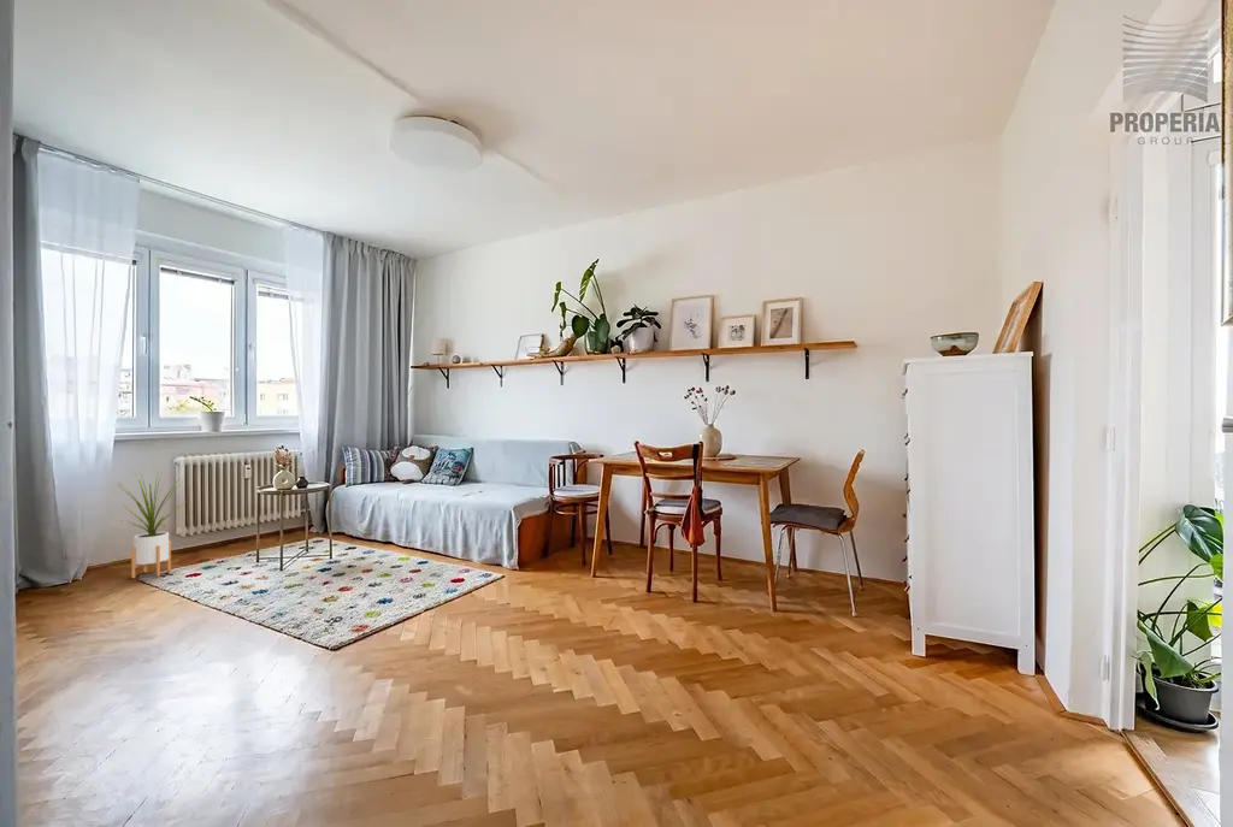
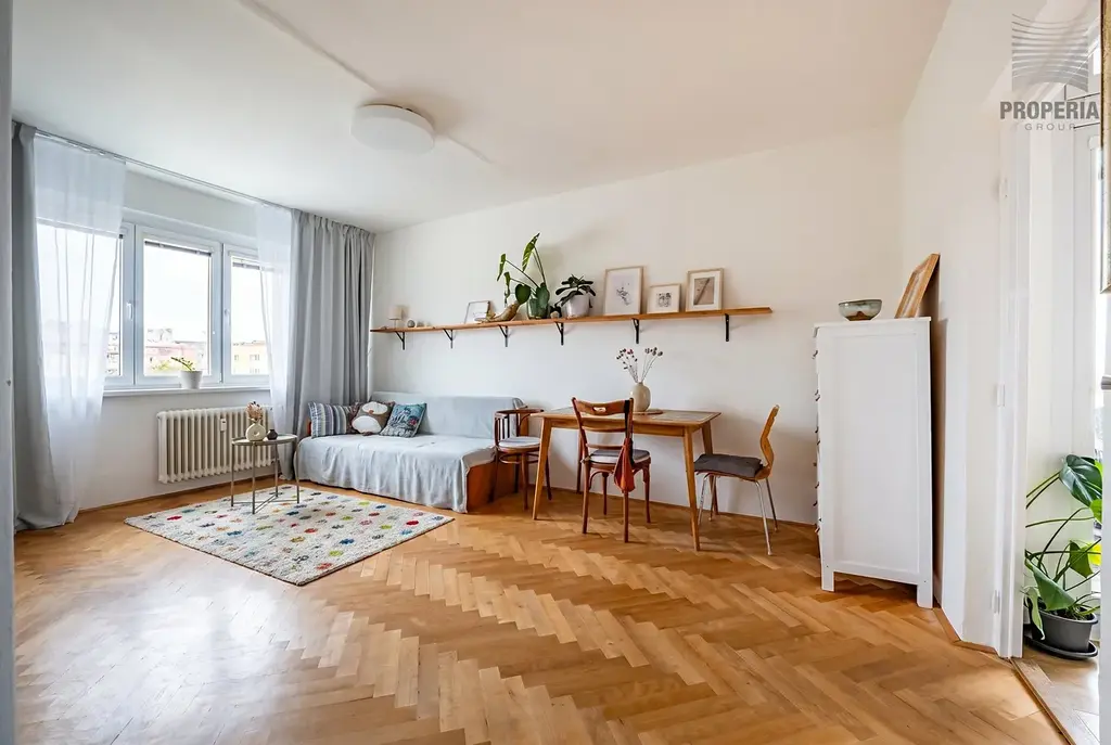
- house plant (152, 521)
